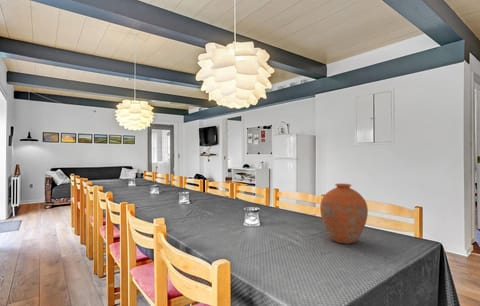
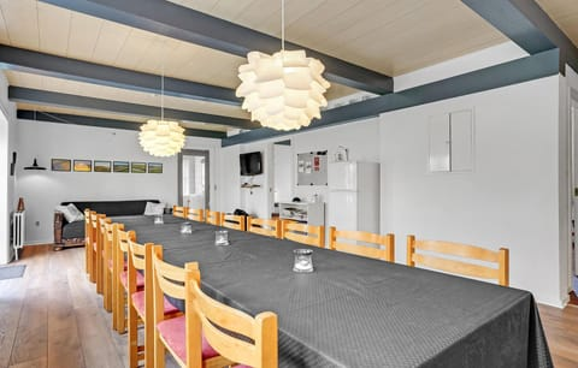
- vase (343, 212)
